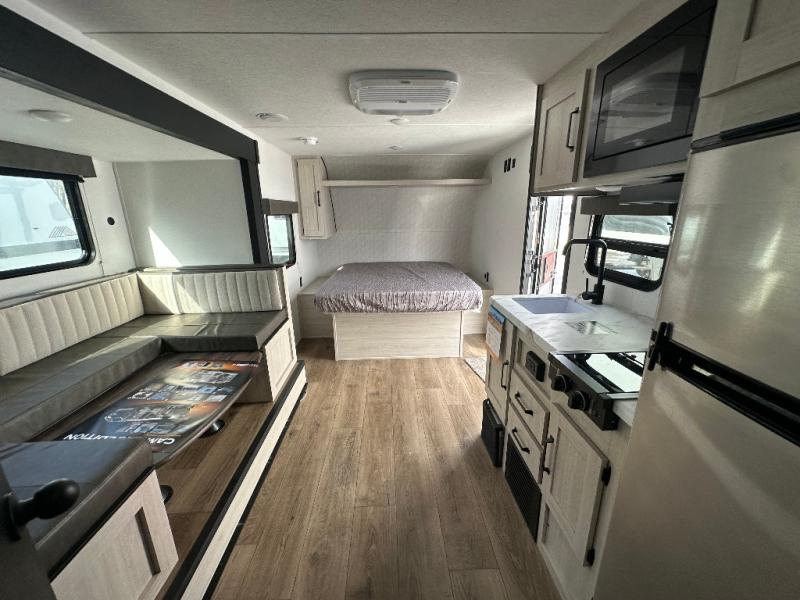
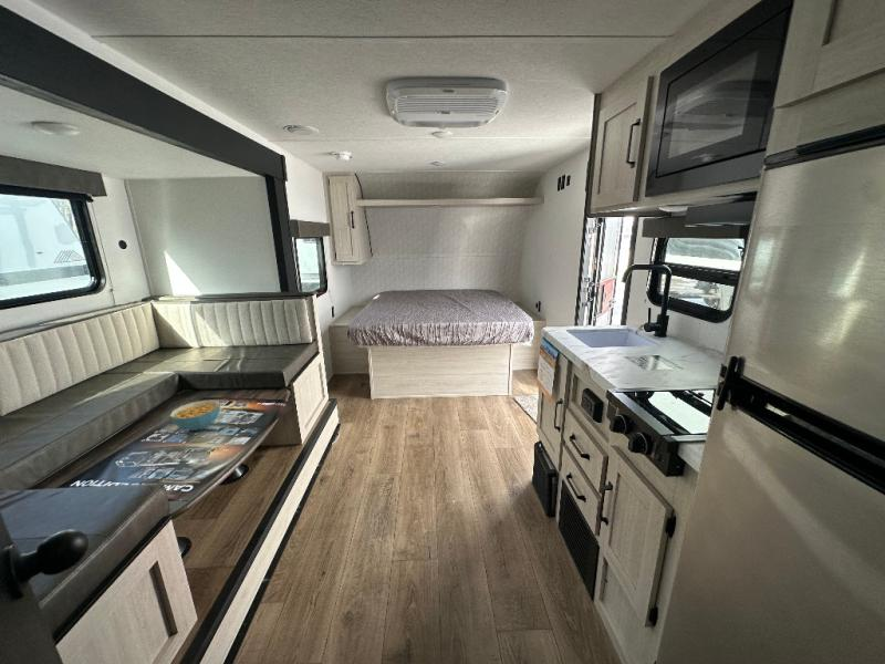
+ cereal bowl (197, 417)
